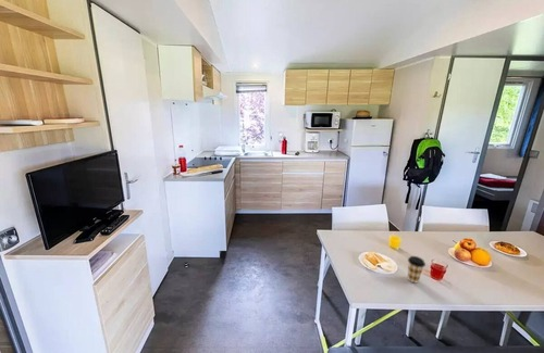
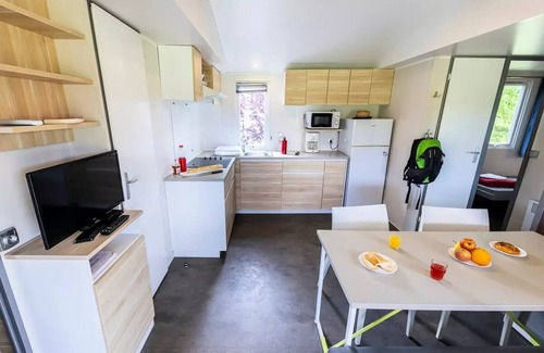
- coffee cup (415, 269)
